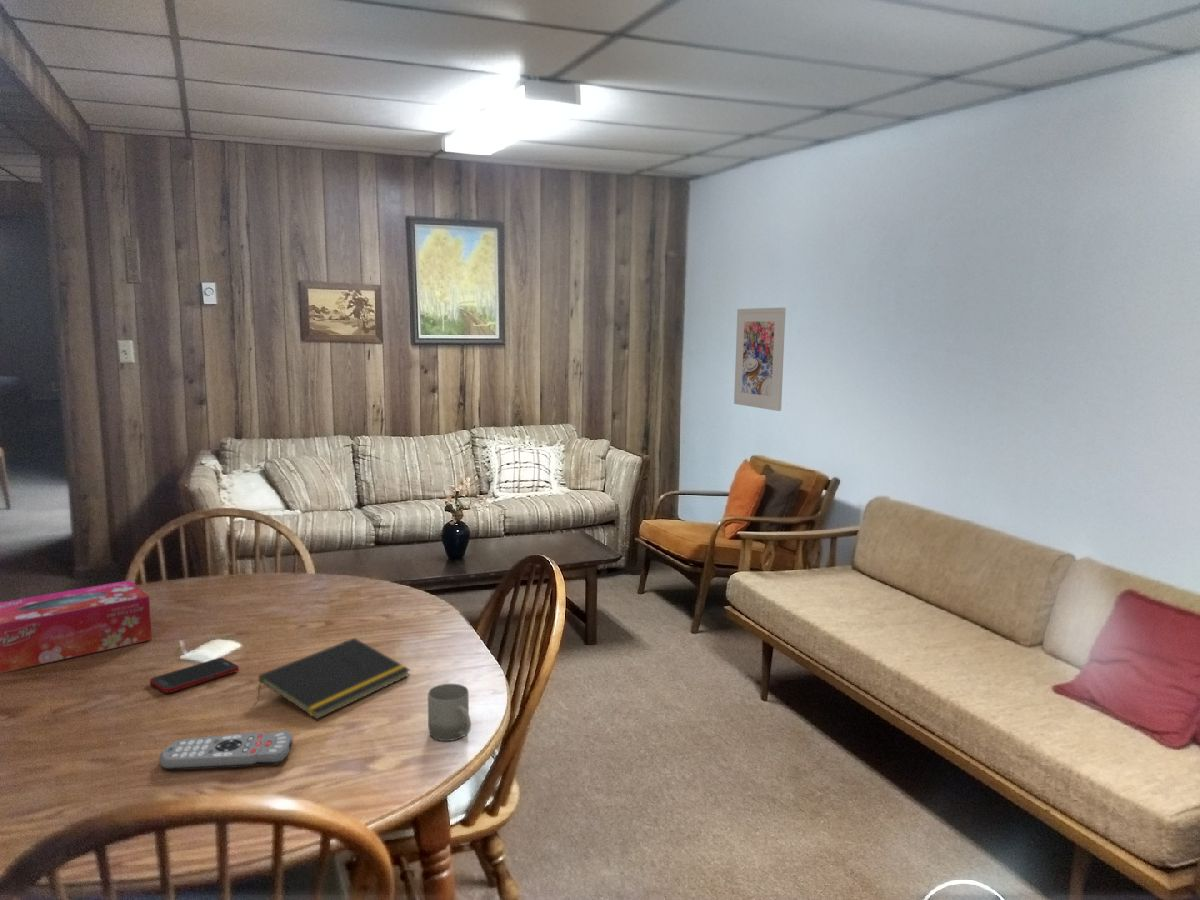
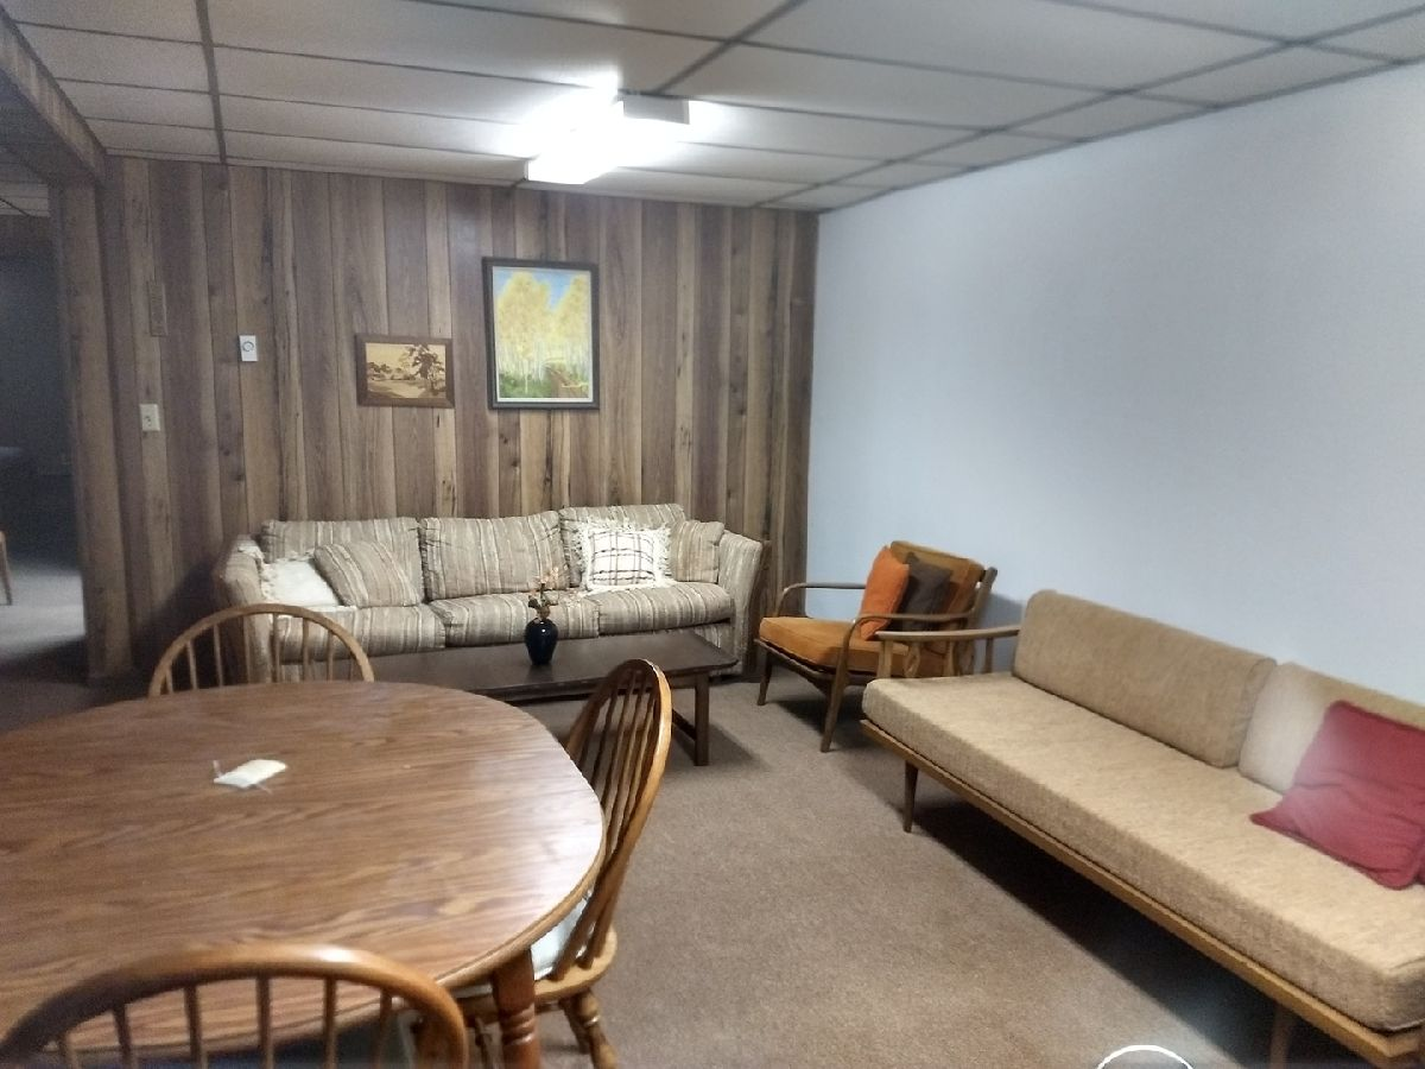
- notepad (337, 675)
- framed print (758, 358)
- cell phone (195, 675)
- cup (453, 714)
- remote control (227, 751)
- tissue box (65, 623)
